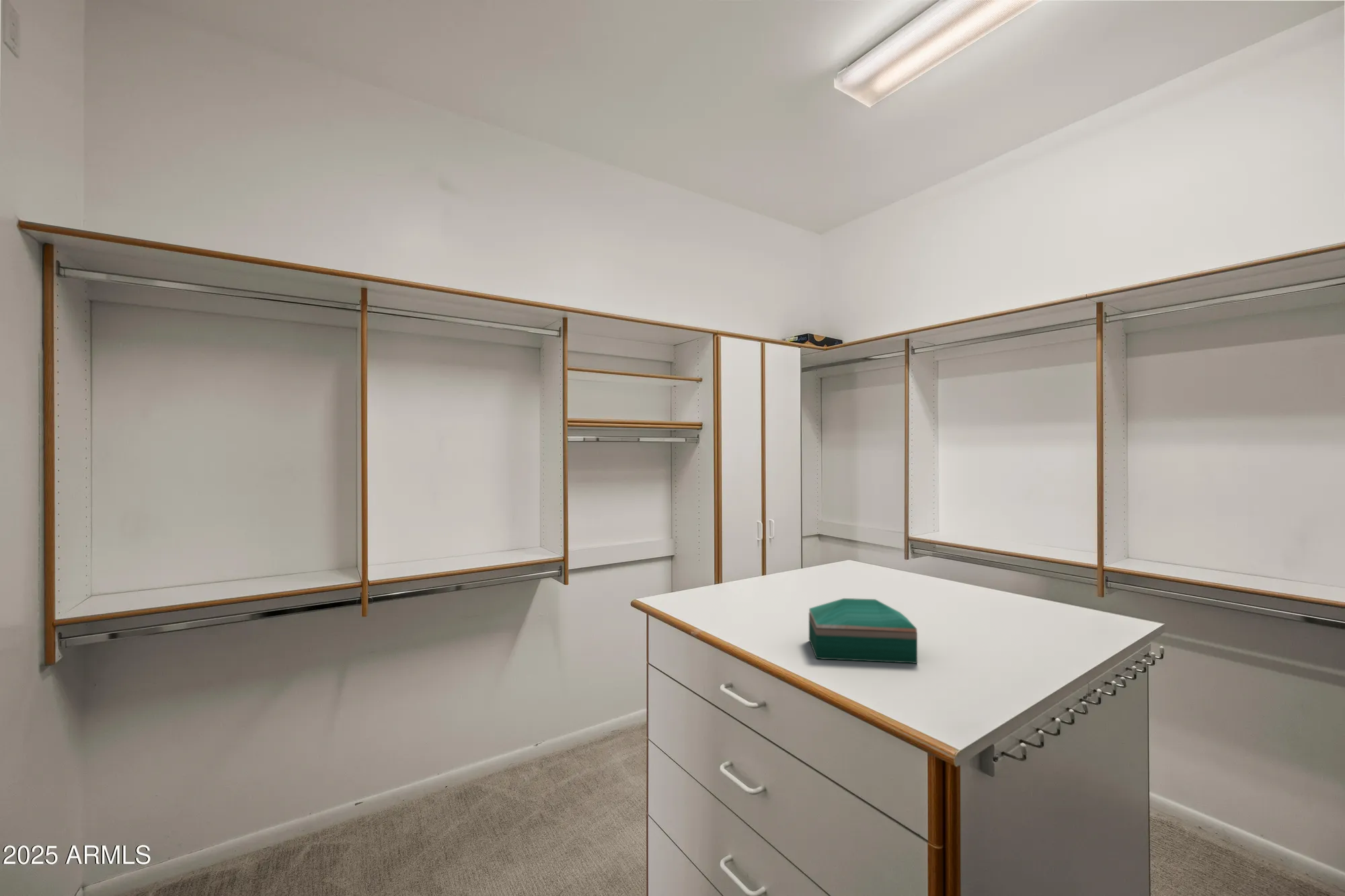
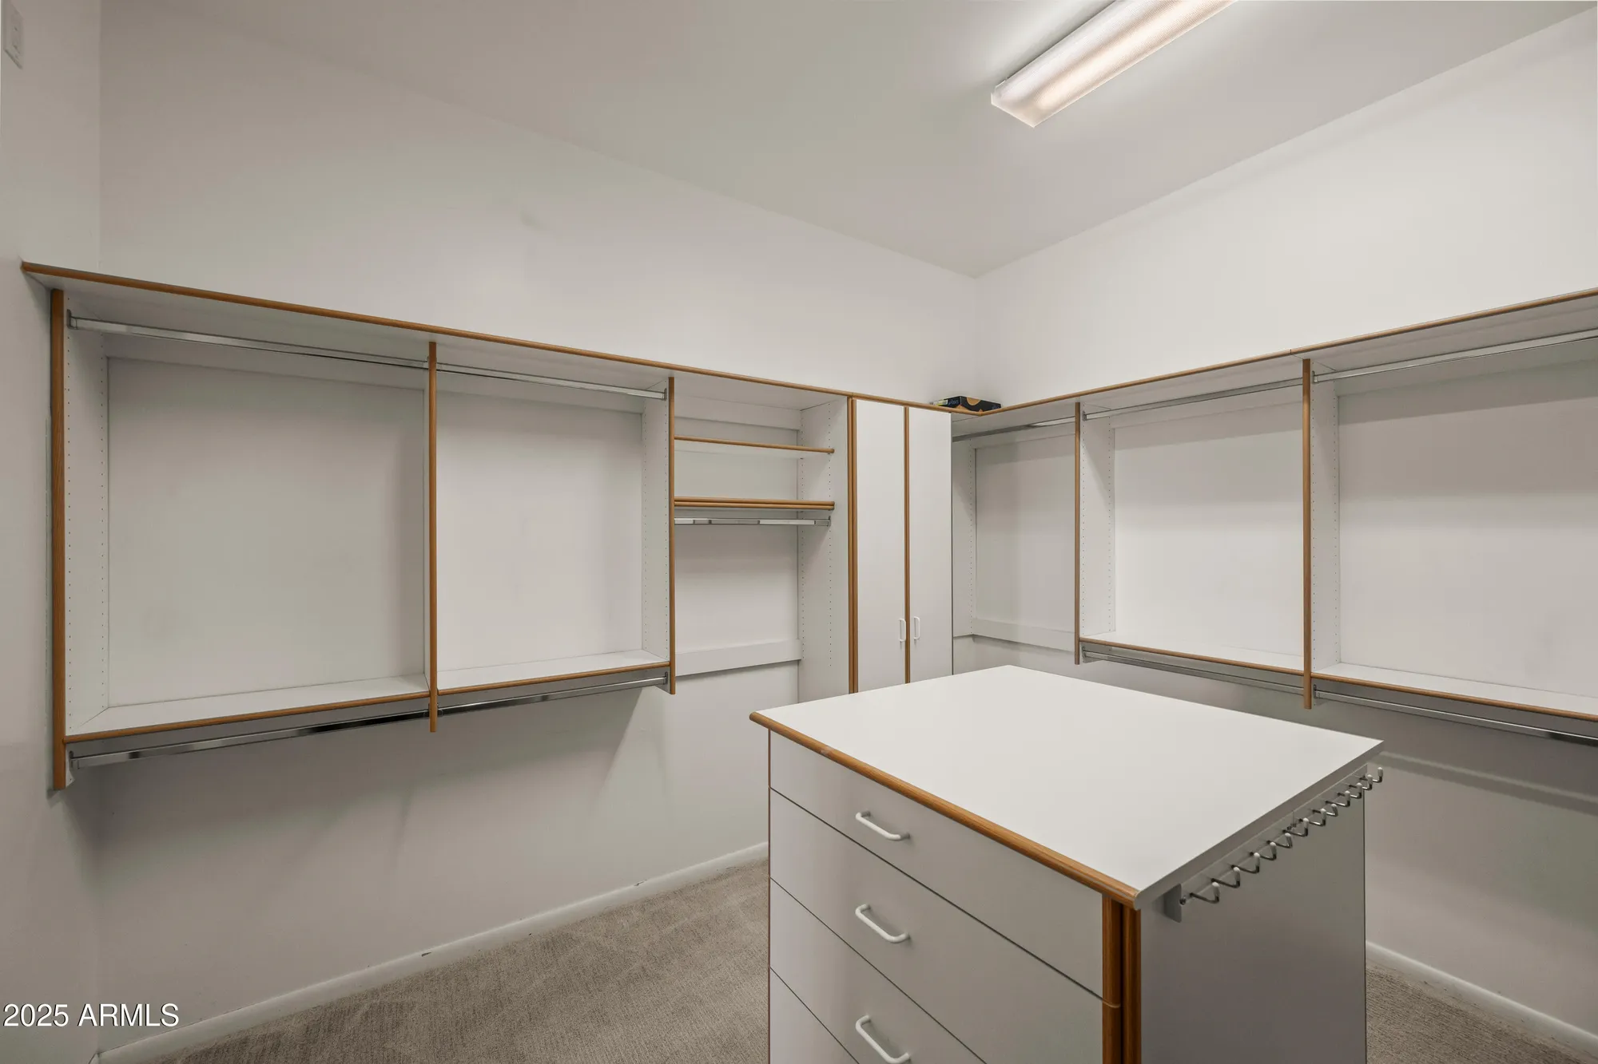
- jewelry box (859, 624)
